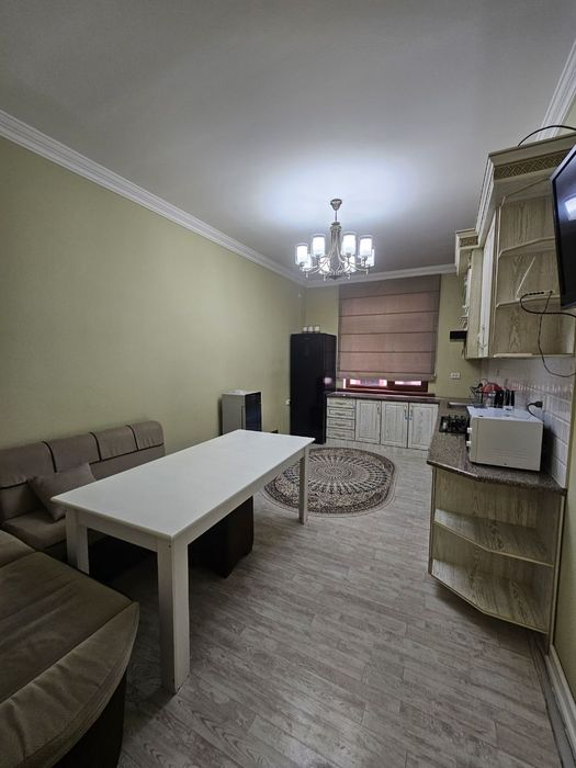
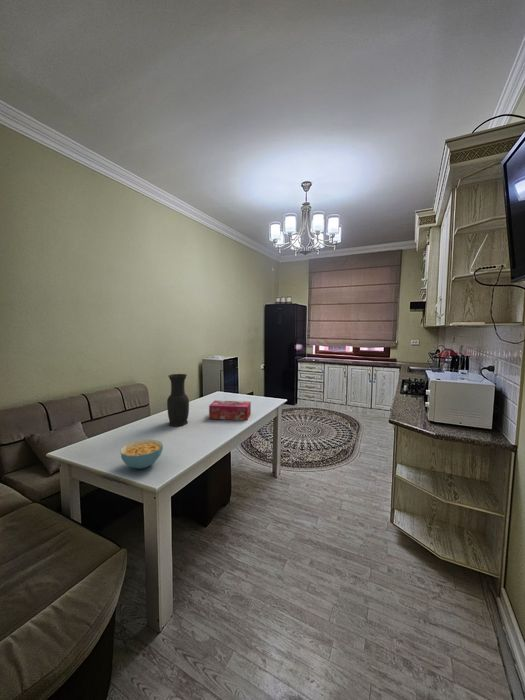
+ tissue box (230, 409)
+ vase (178, 399)
+ cereal bowl (142, 456)
